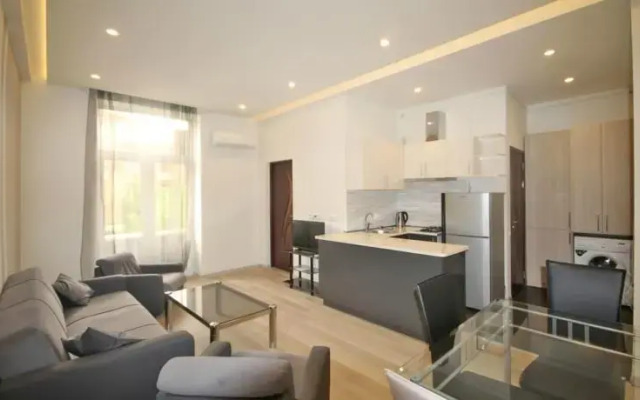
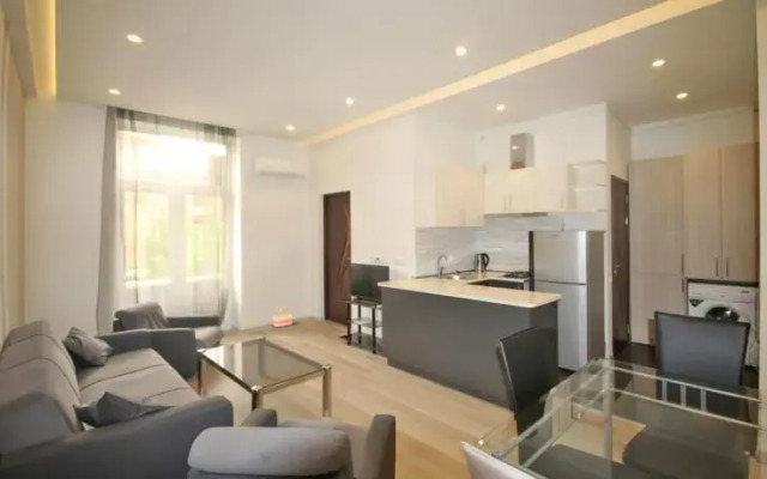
+ basket (282, 315)
